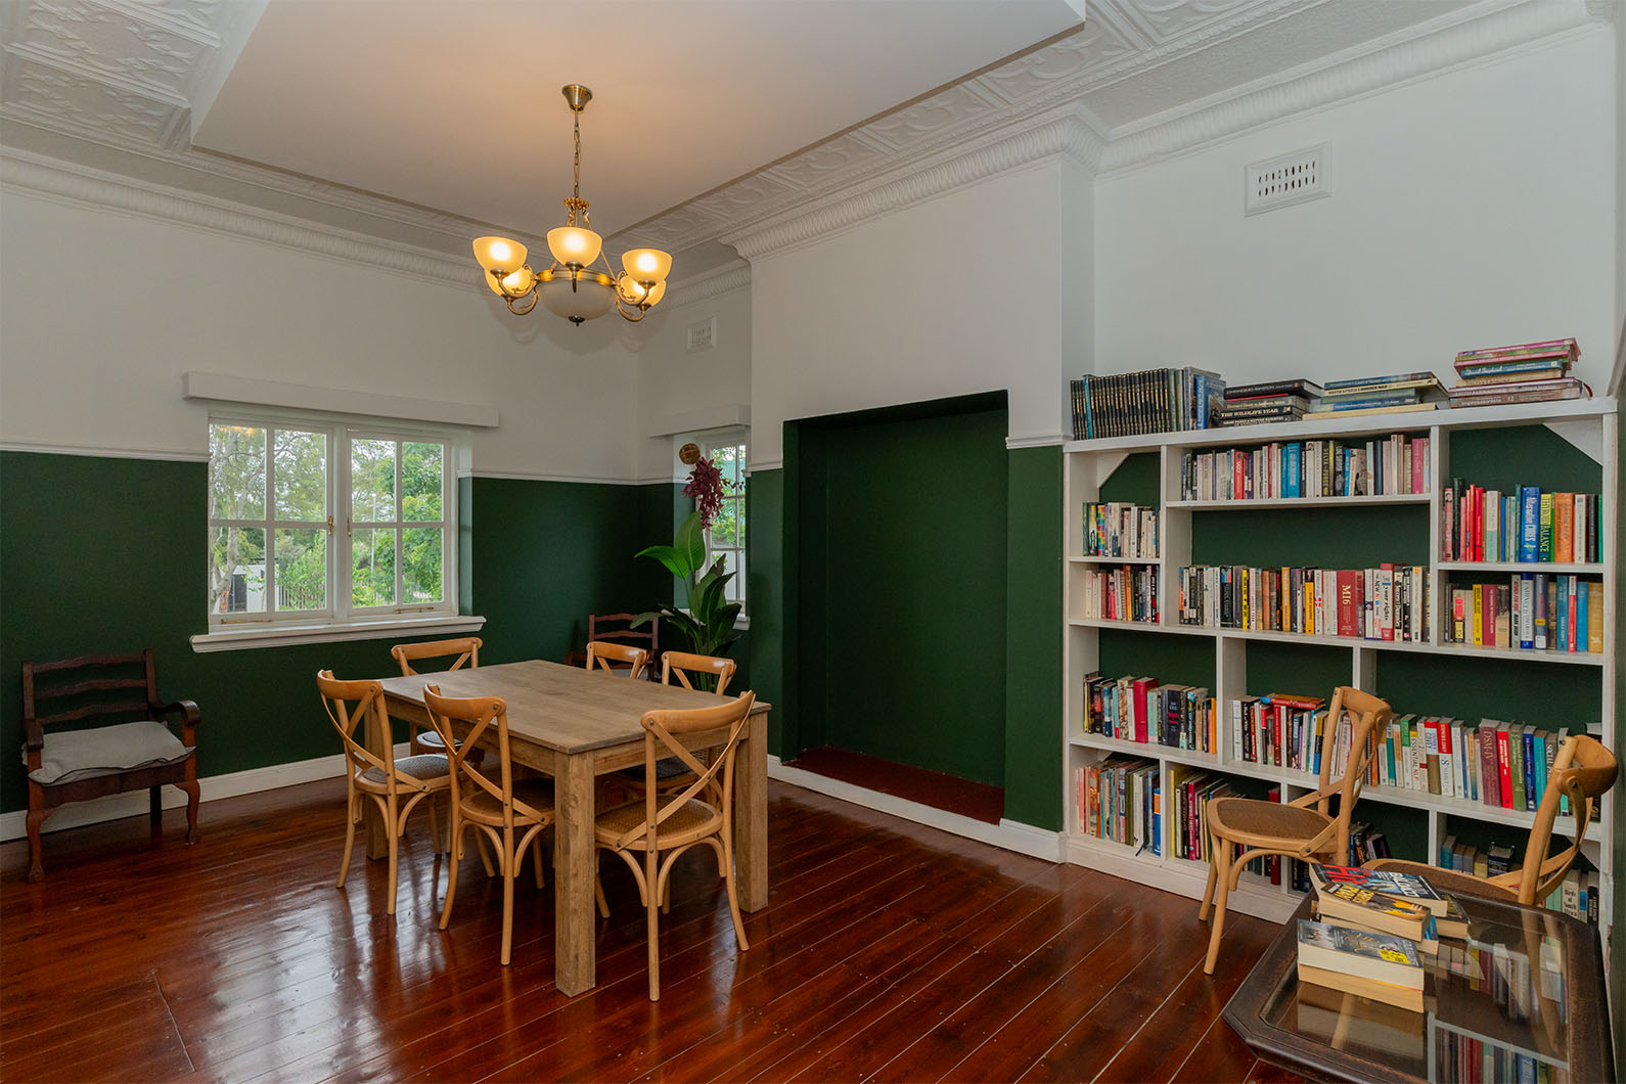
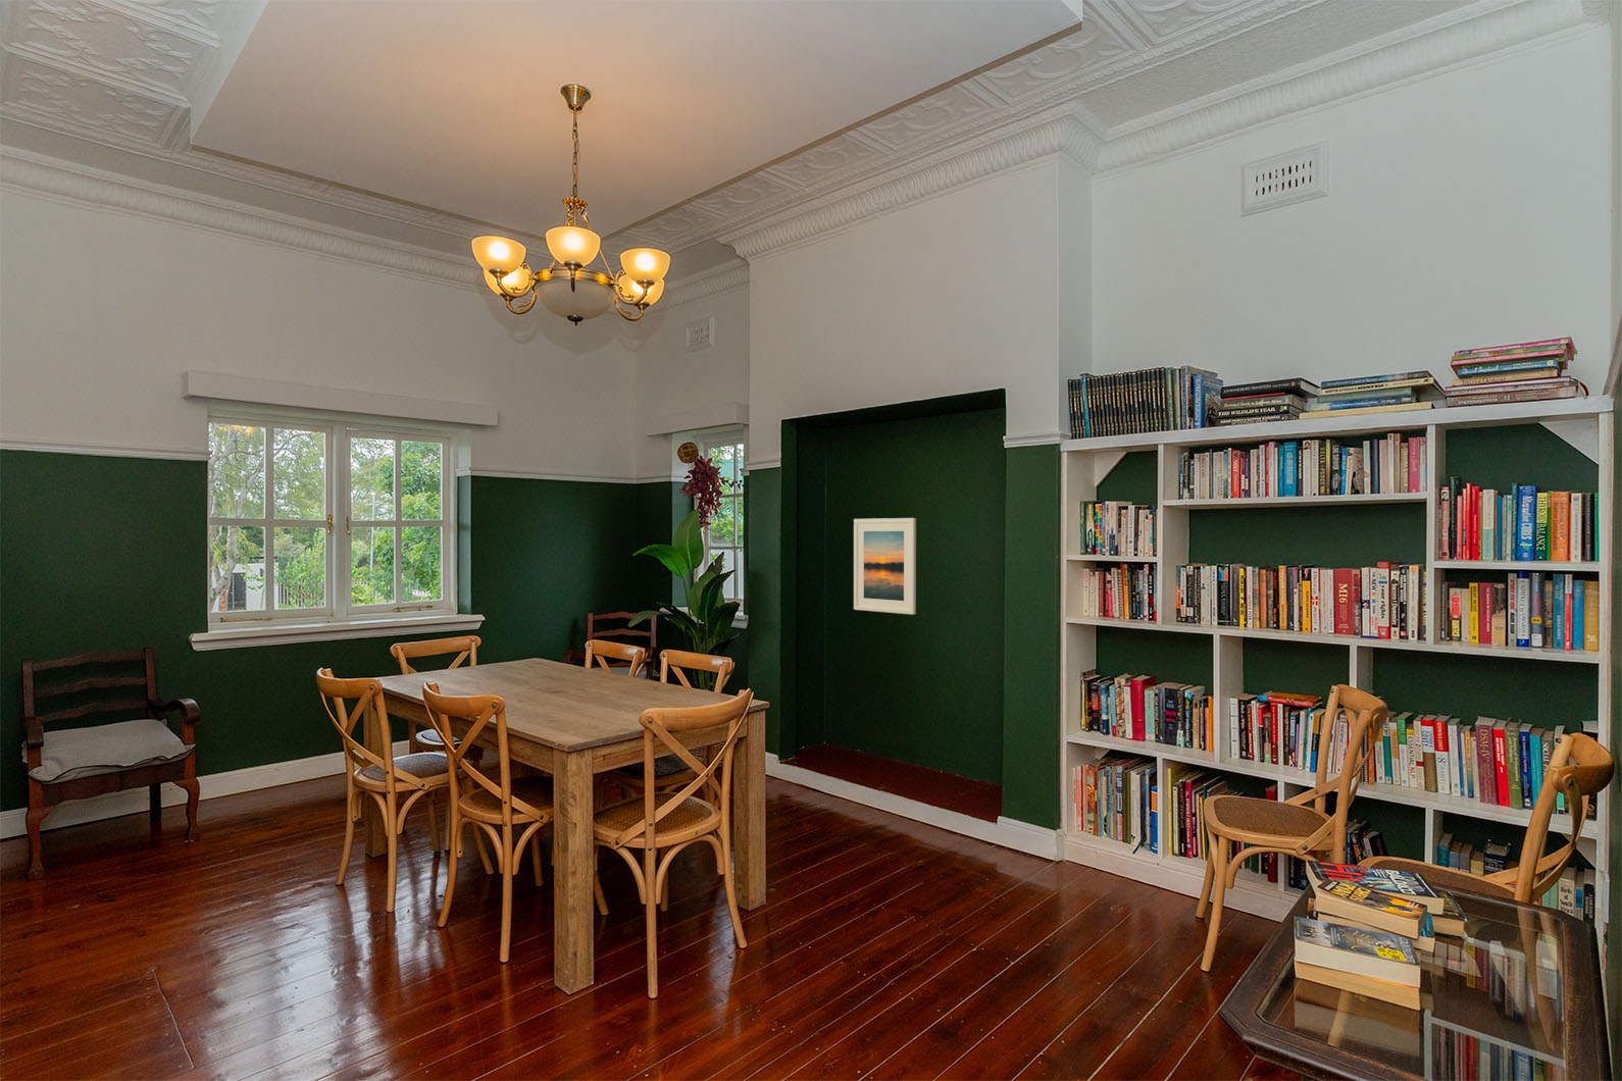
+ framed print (883, 565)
